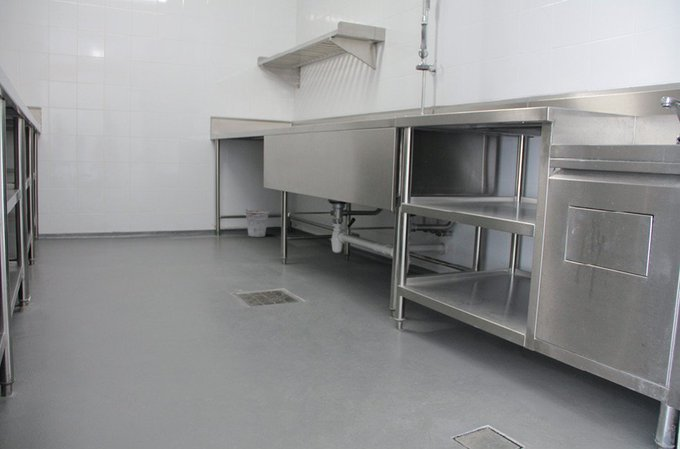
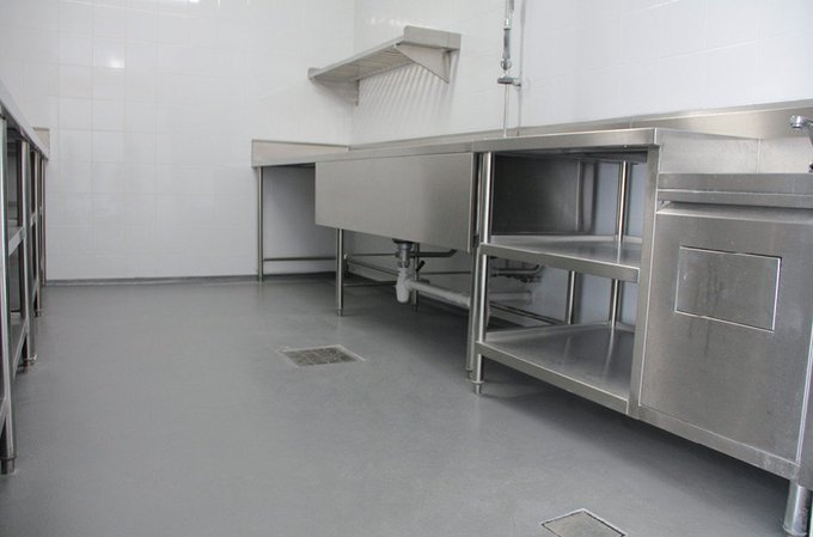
- bucket (256, 222)
